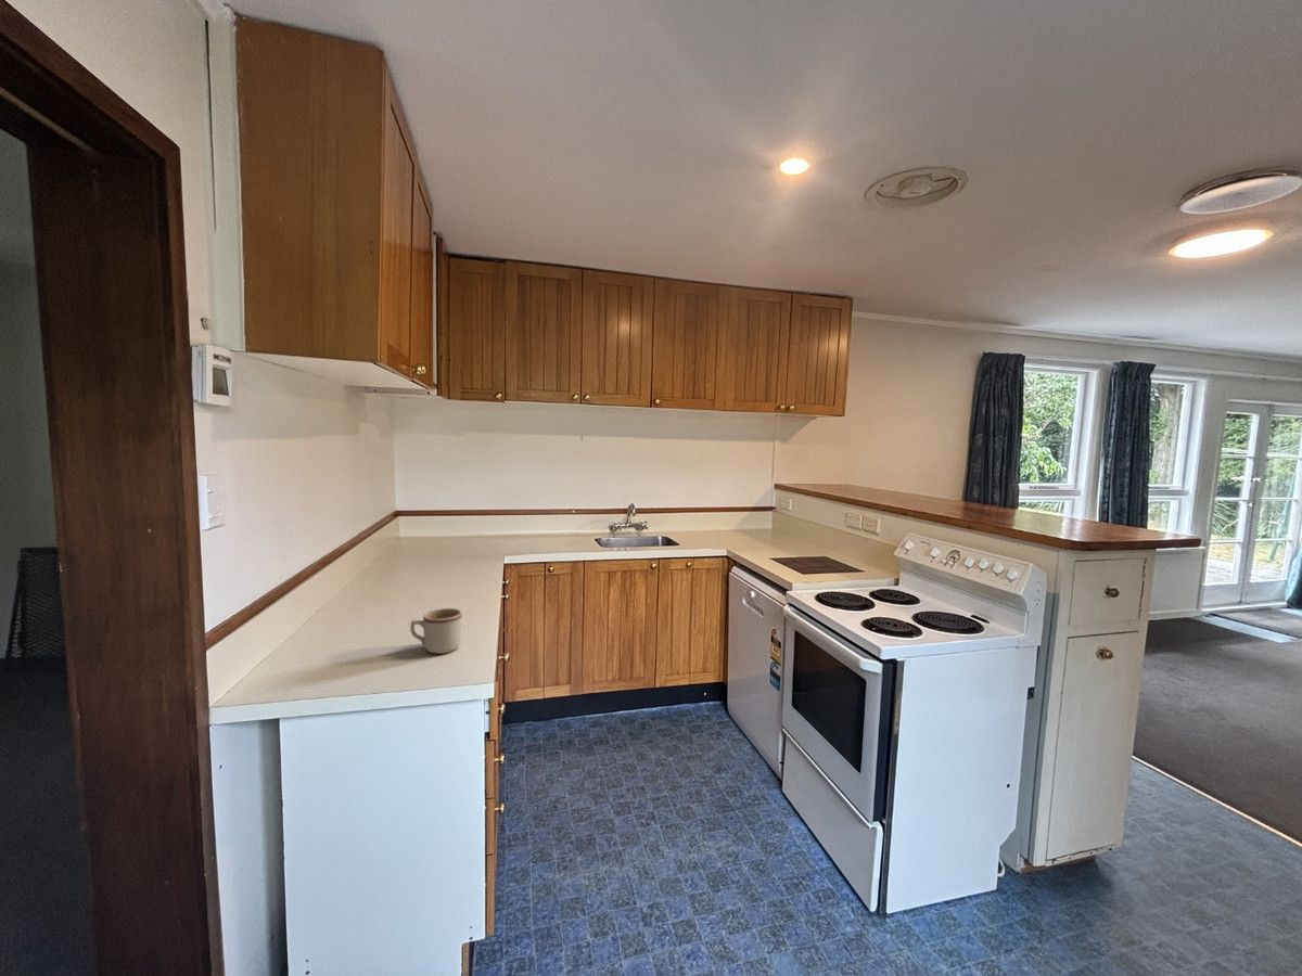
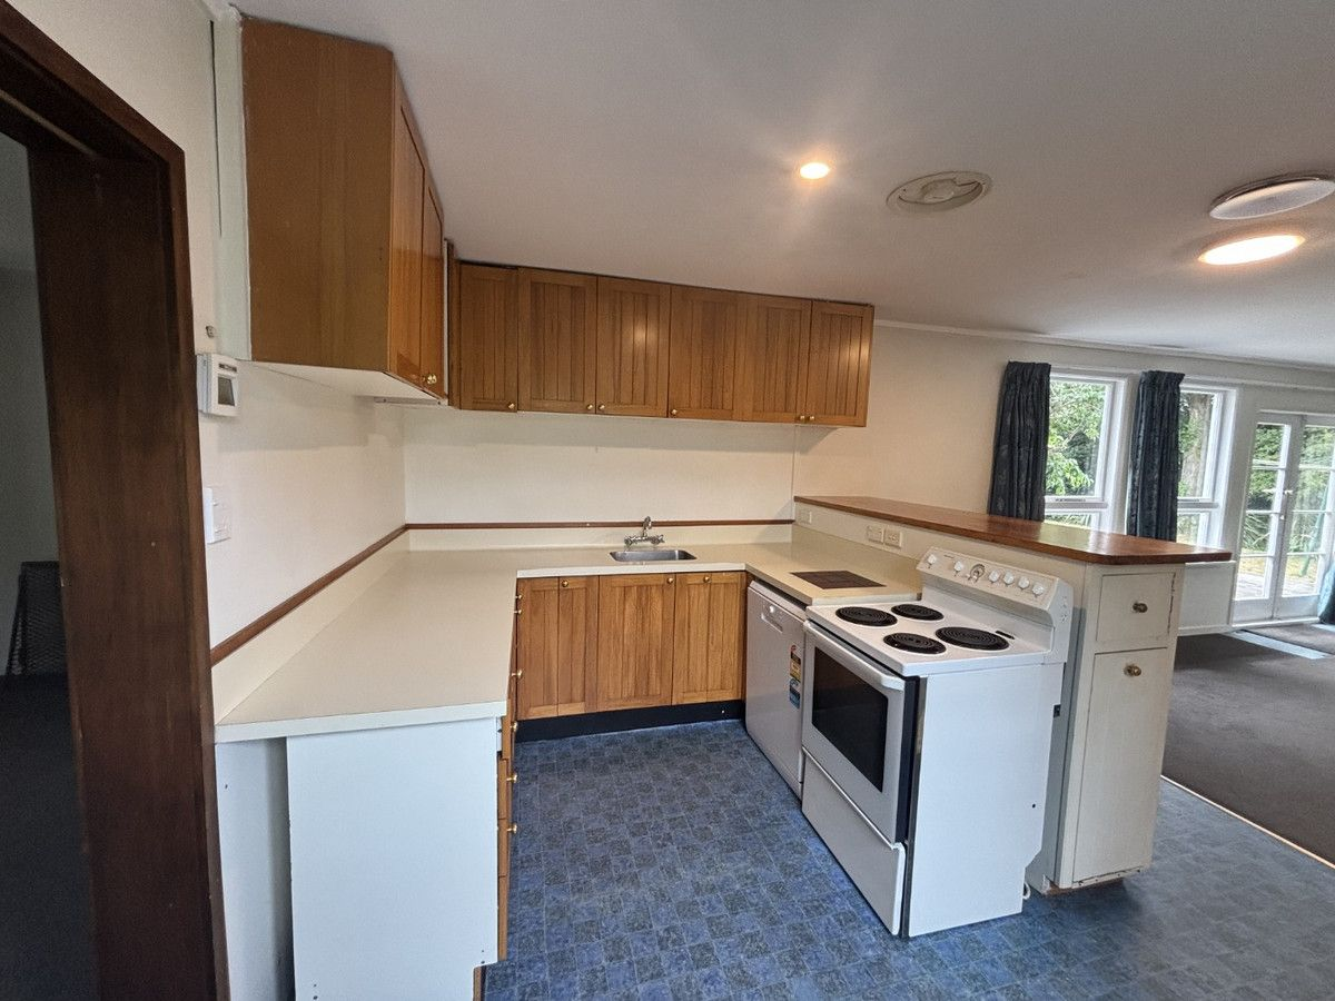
- mug (436, 631)
